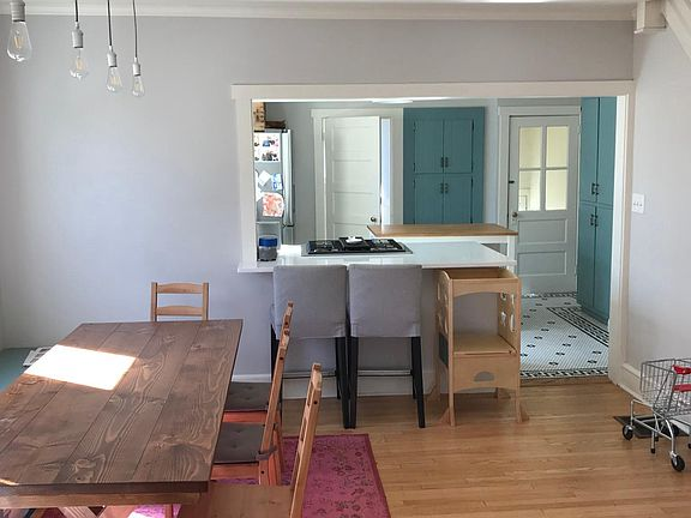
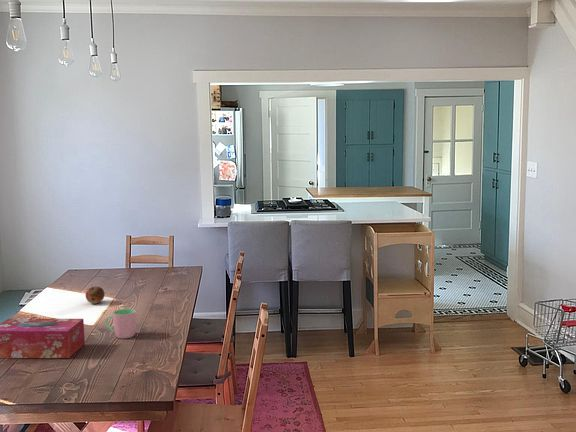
+ cup (120, 323)
+ fruit (95, 294)
+ tissue box (37, 337)
